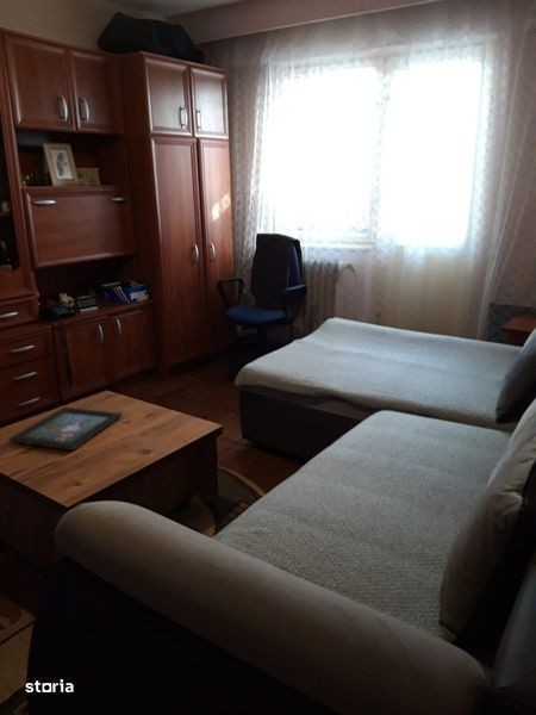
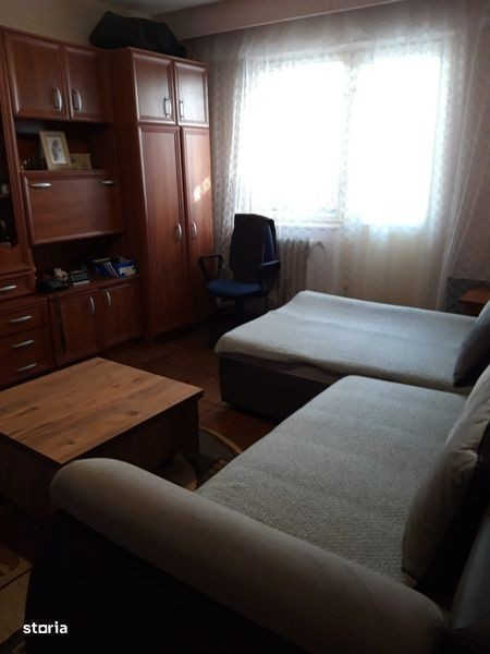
- decorative tray (68, 427)
